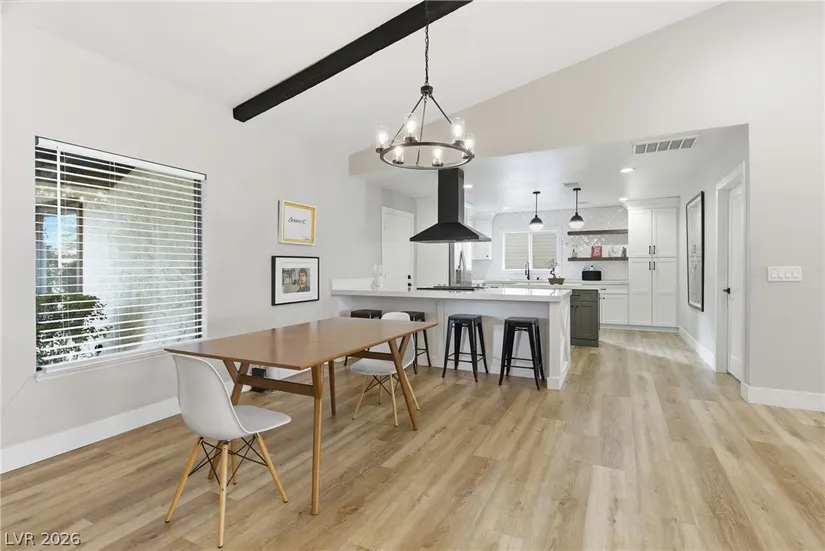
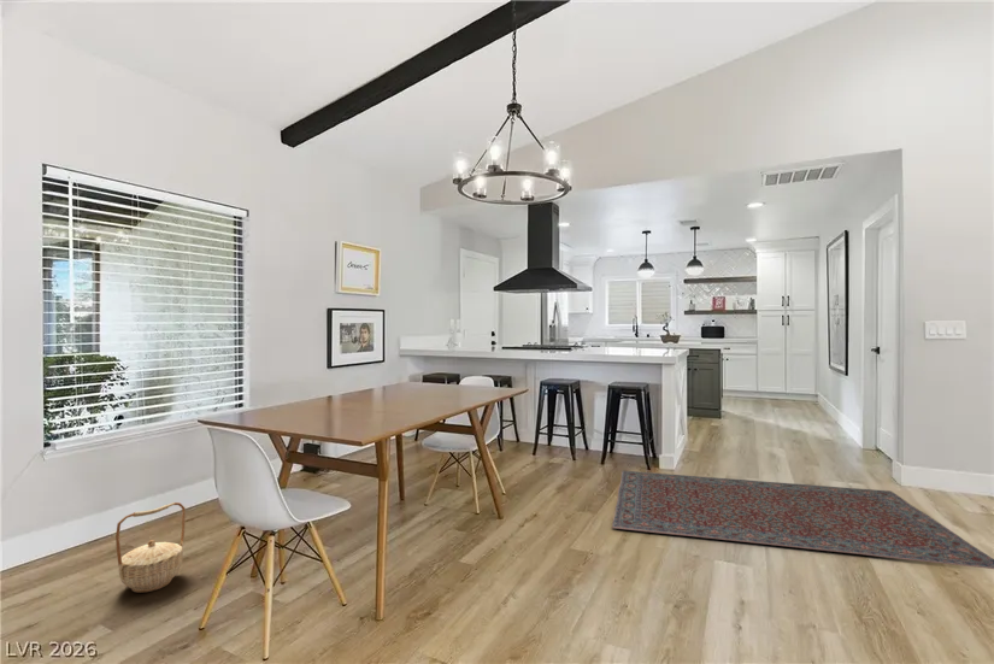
+ rug (765, 507)
+ basket (152, 545)
